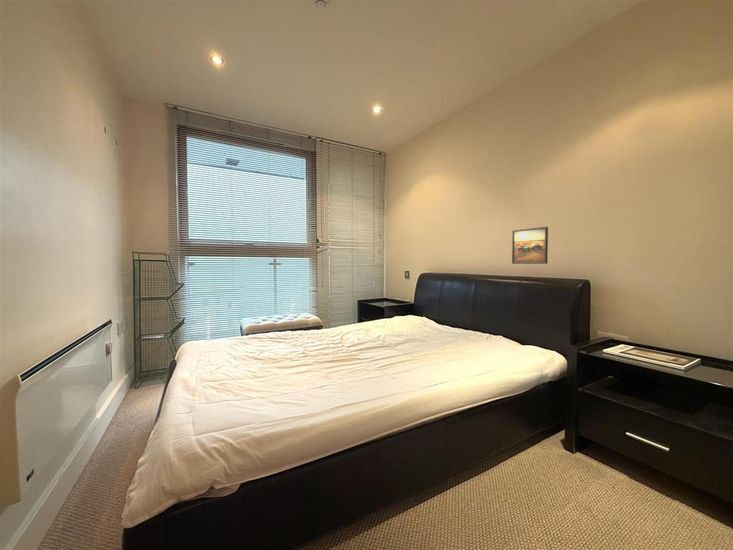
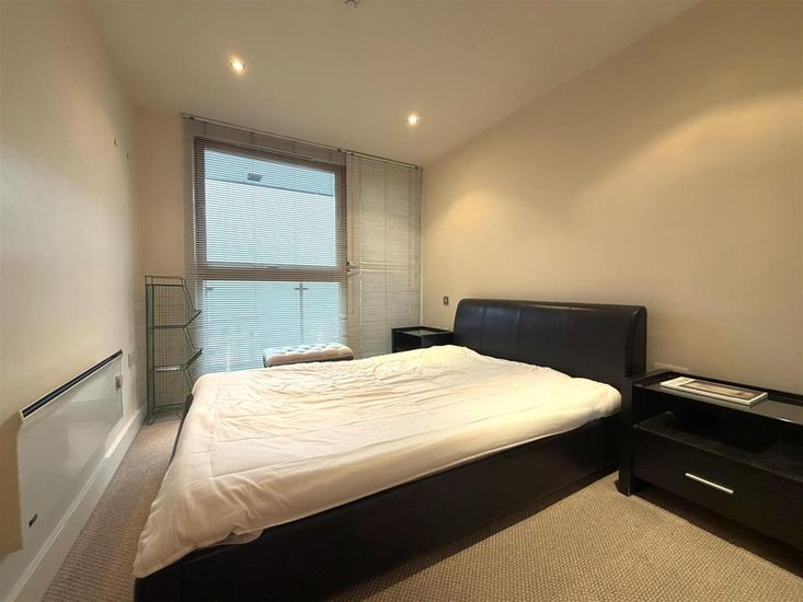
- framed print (529, 246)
